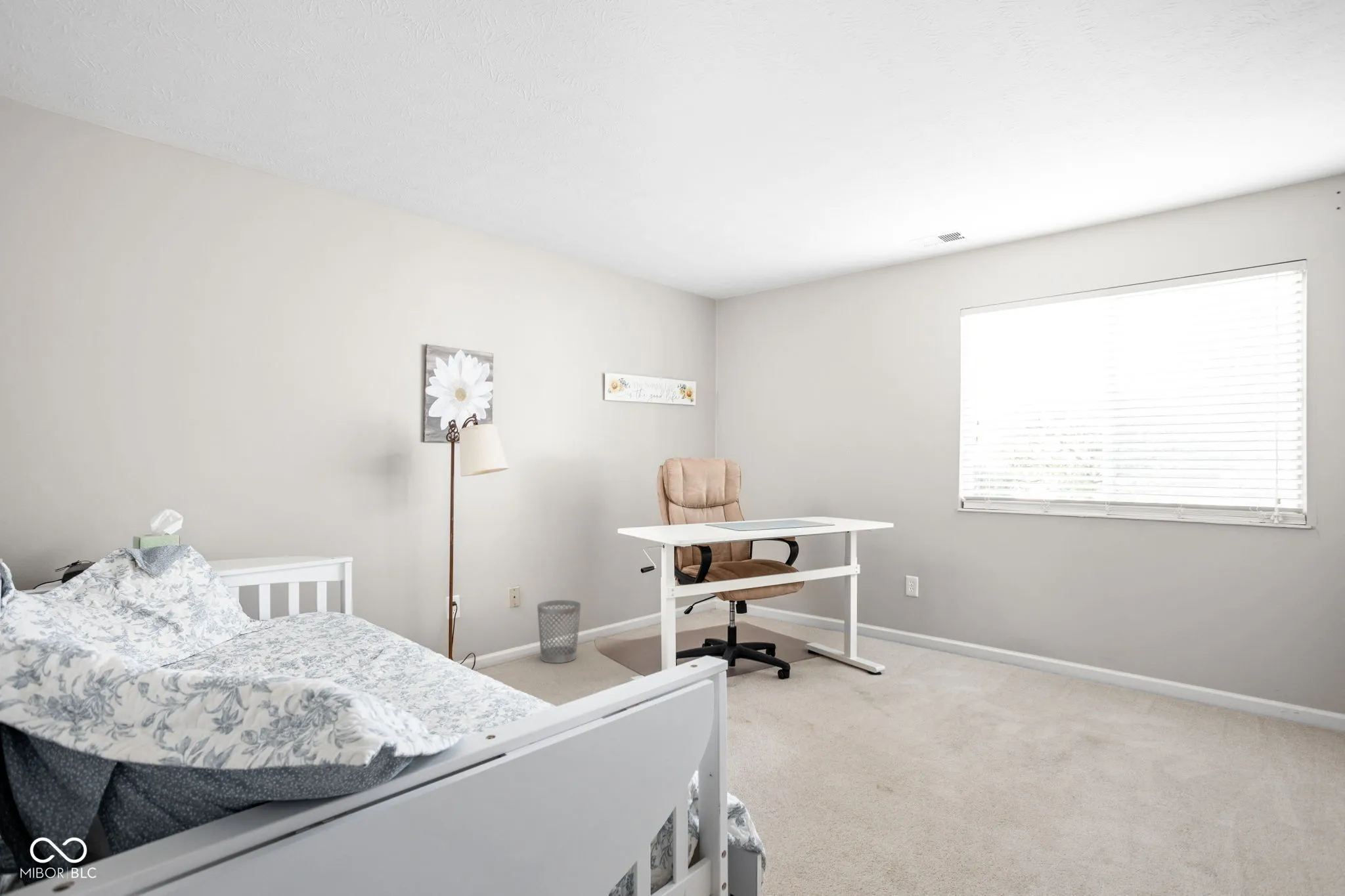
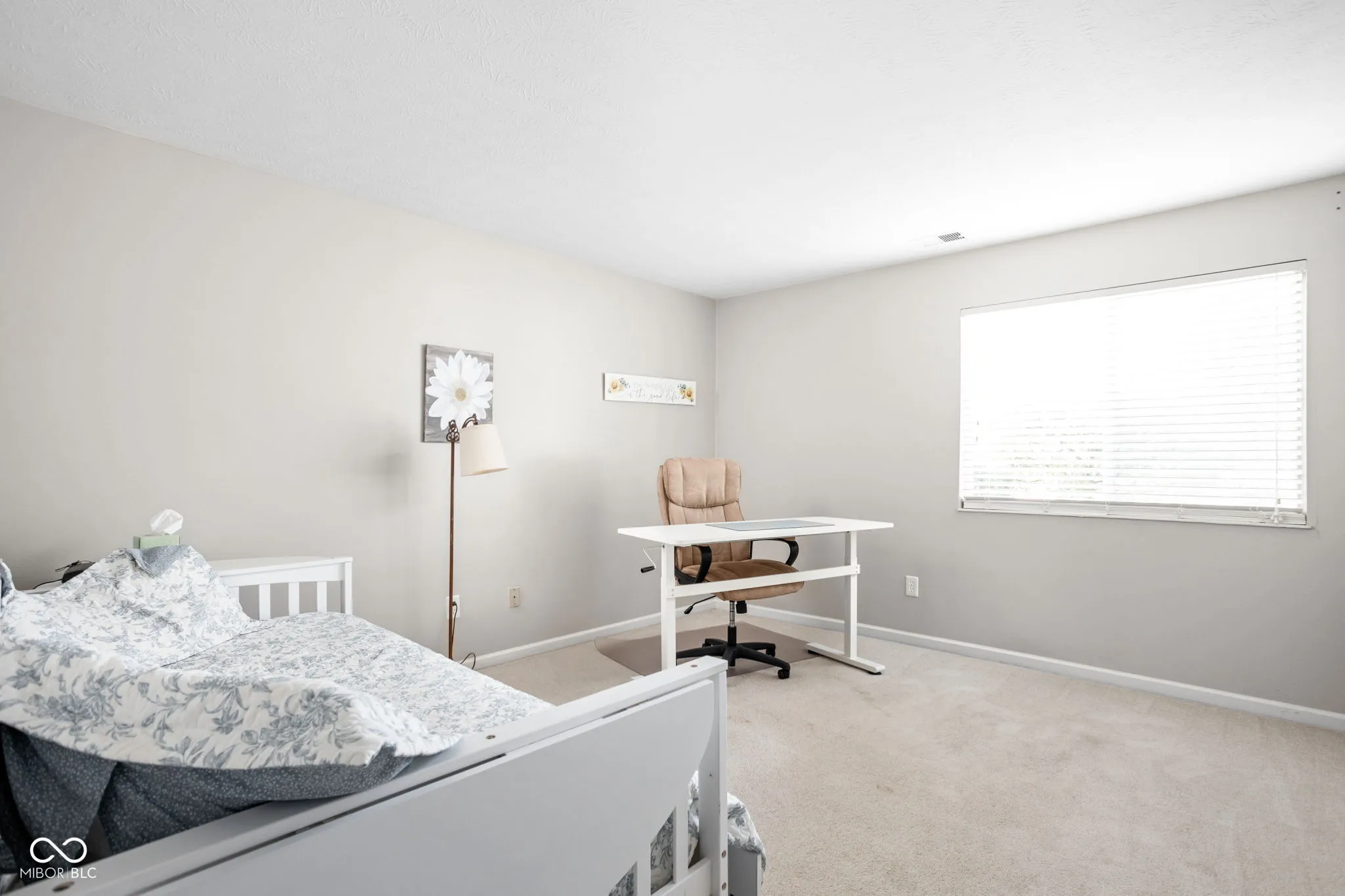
- wastebasket (560, 631)
